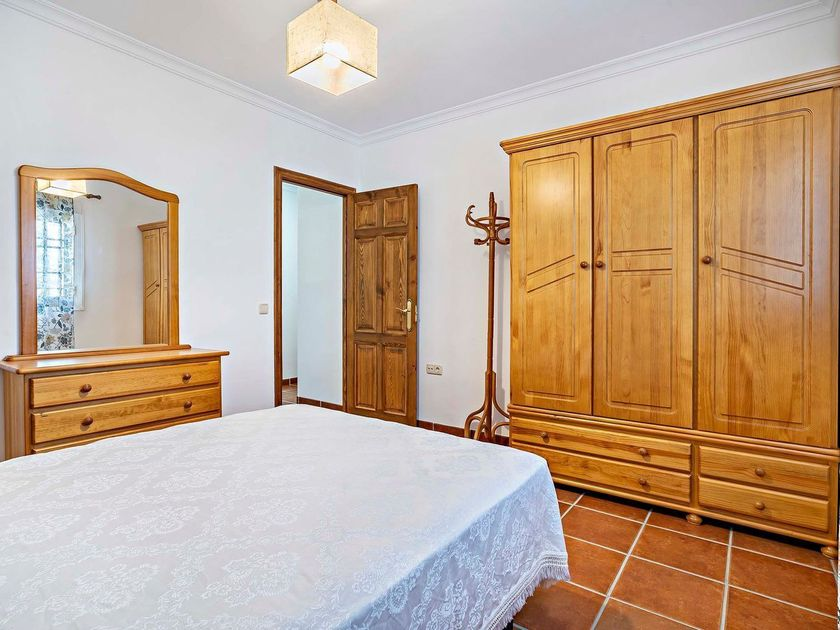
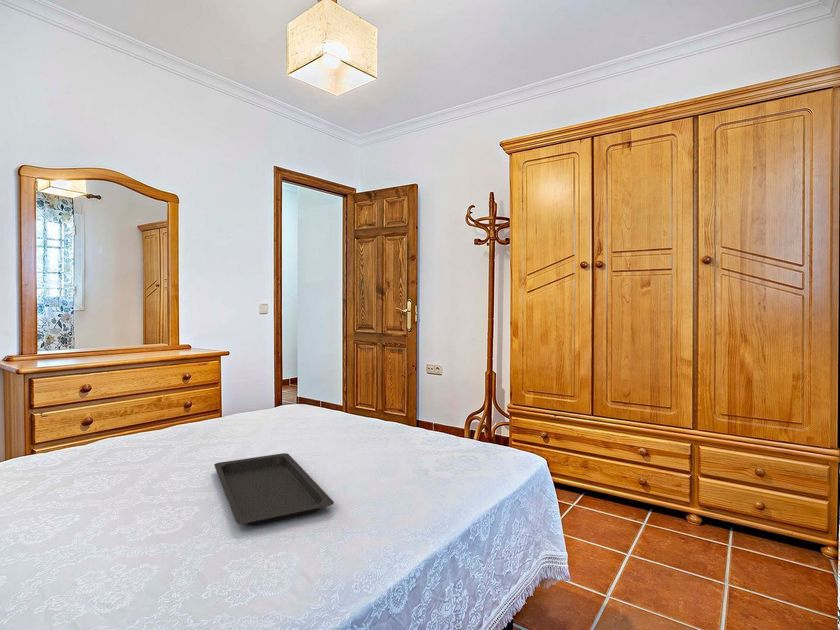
+ serving tray (267, 485)
